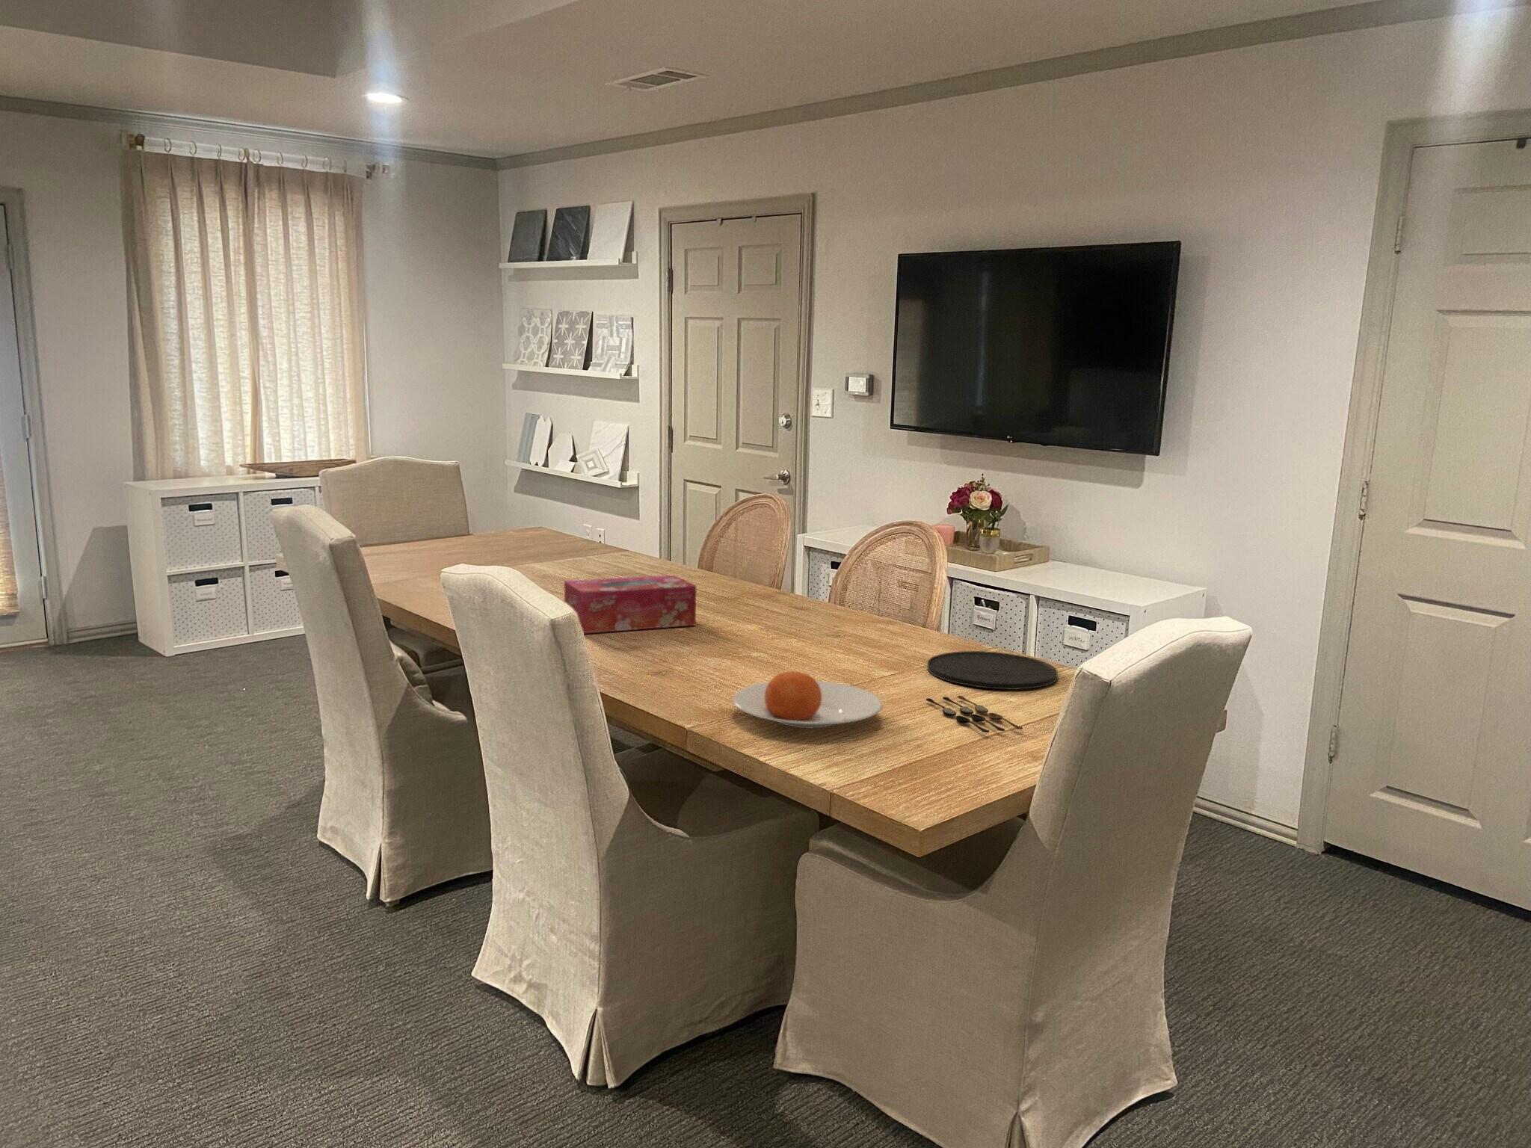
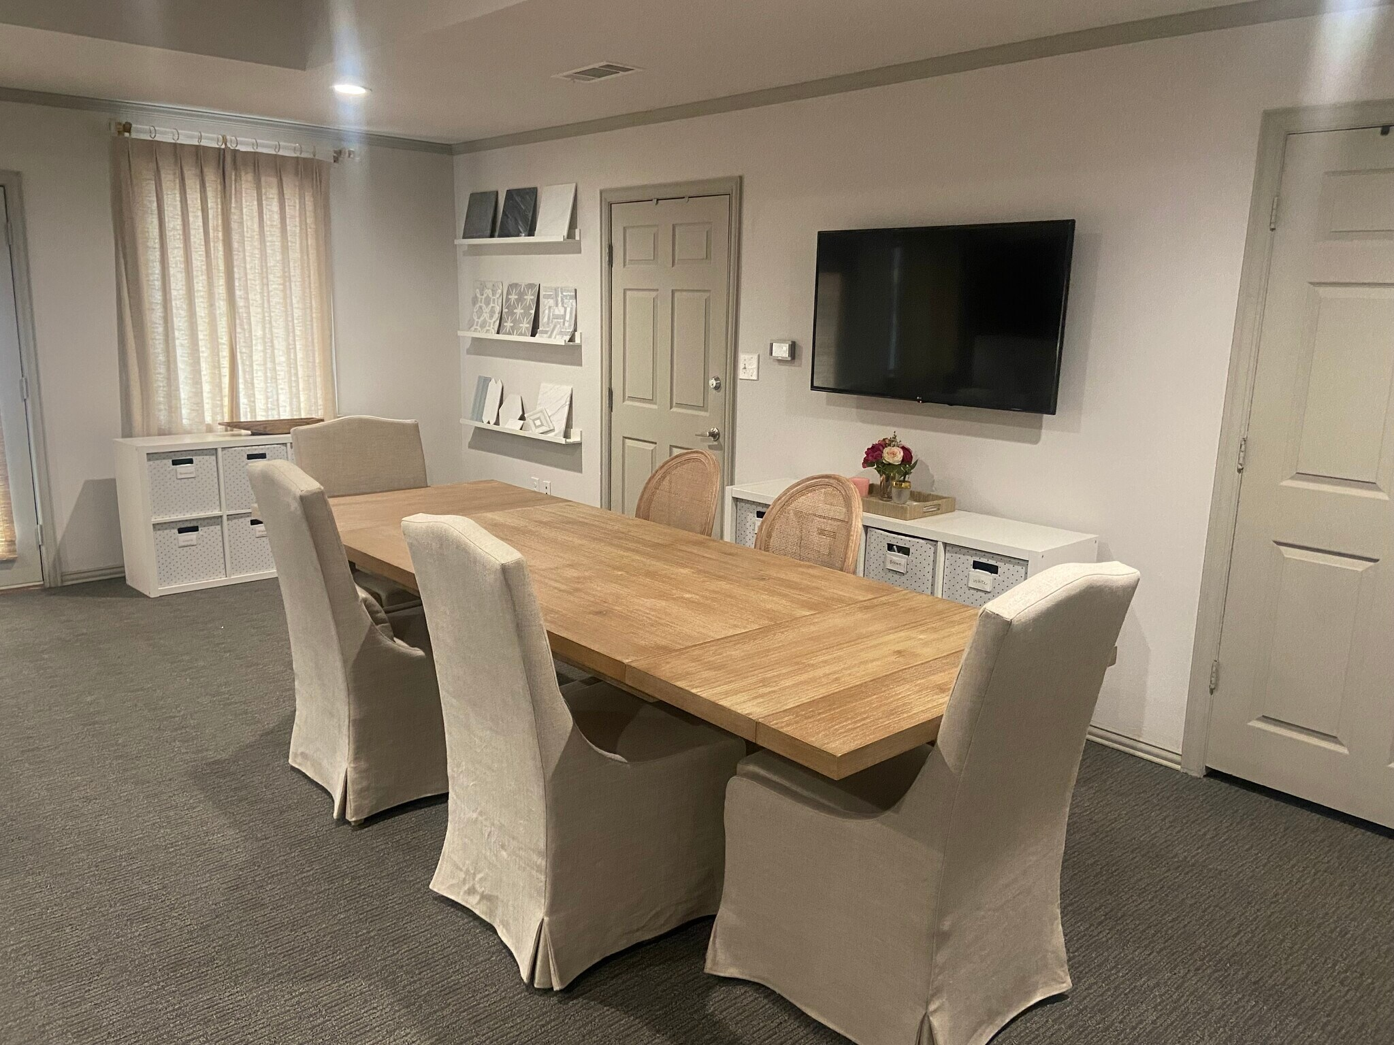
- plate (808, 695)
- spoon (972, 713)
- plate (991, 669)
- tissue box (629, 603)
